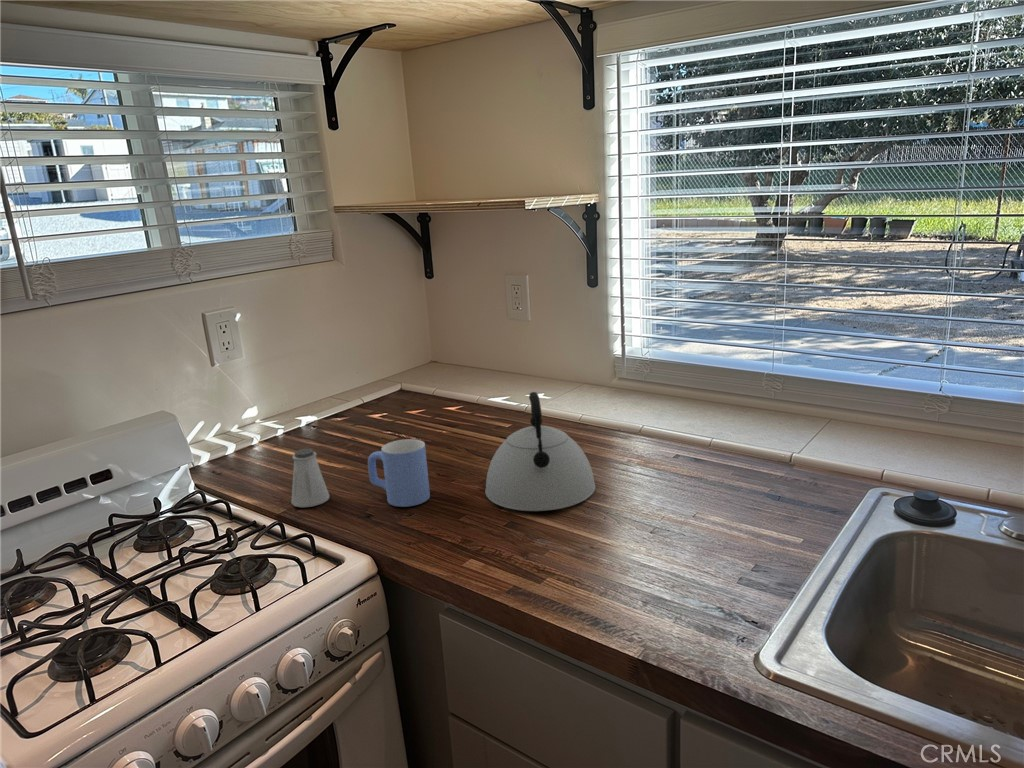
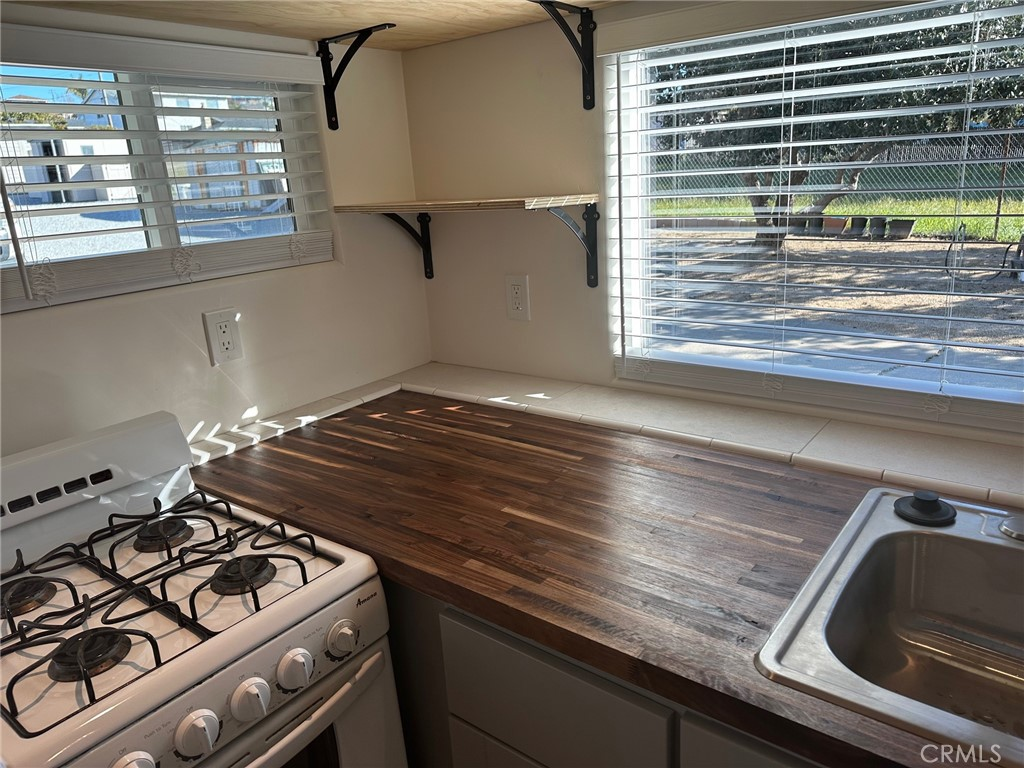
- saltshaker (307, 475)
- mug (398, 470)
- kettle (537, 443)
